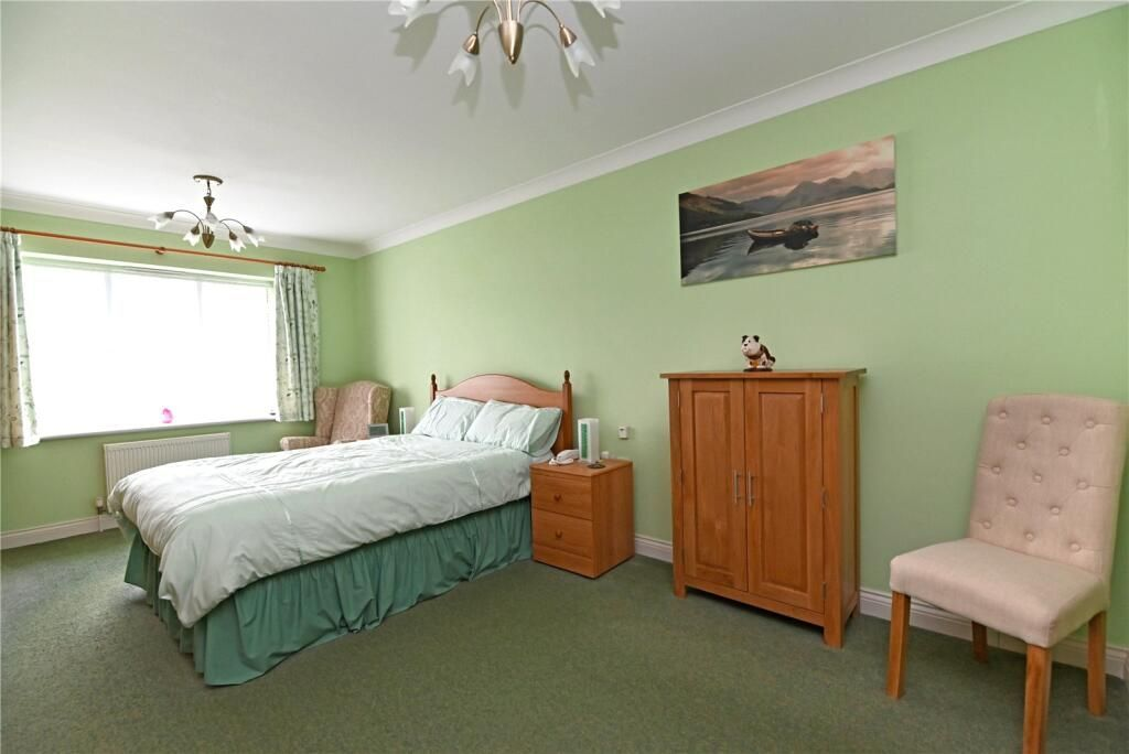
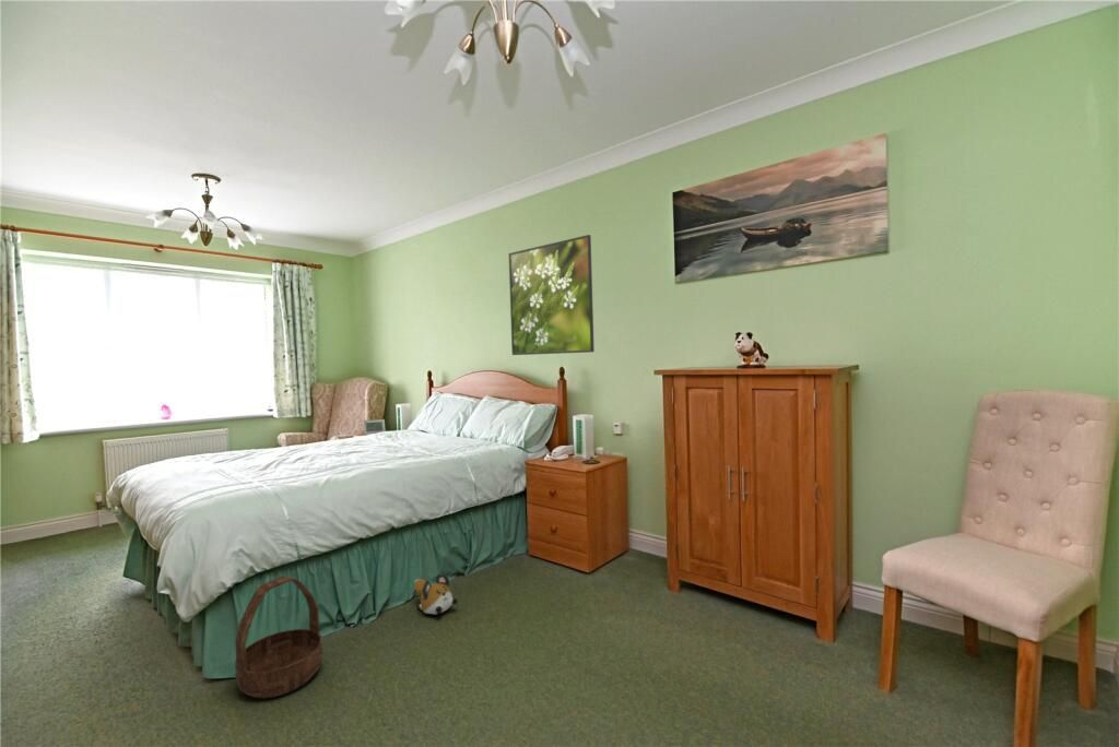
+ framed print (547, 299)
+ plush toy (432, 592)
+ basket (281, 631)
